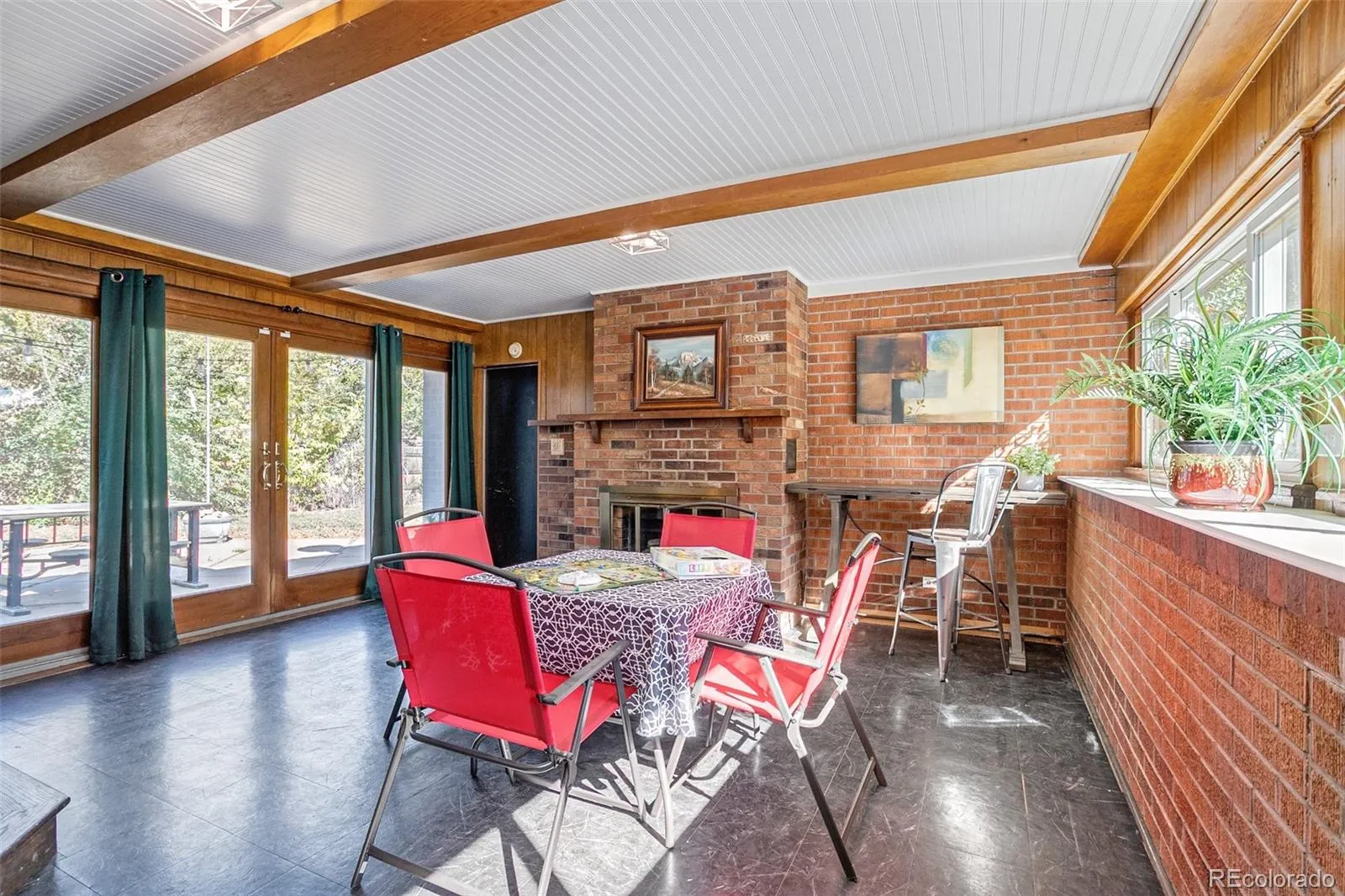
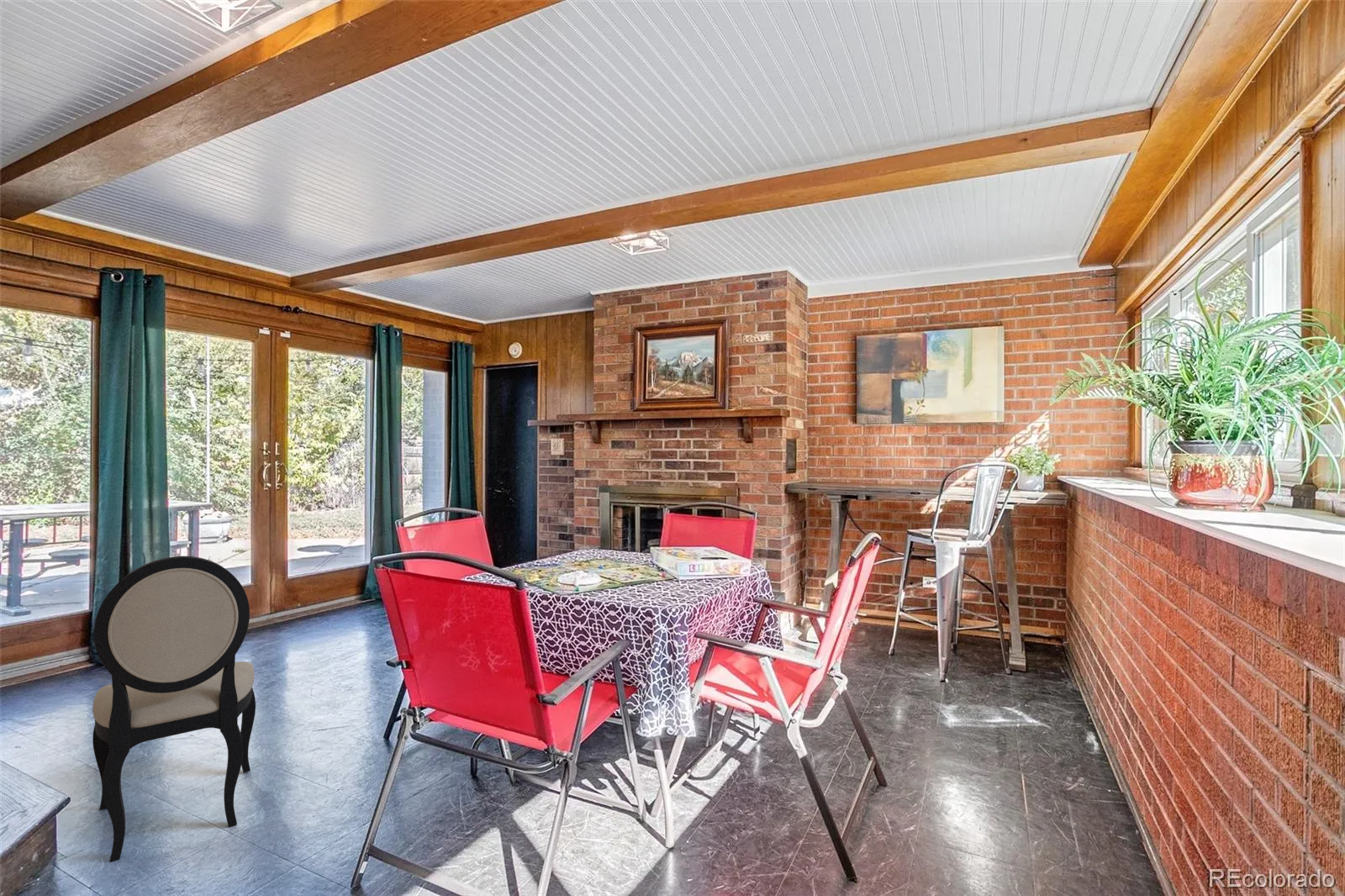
+ dining chair (177, 681)
